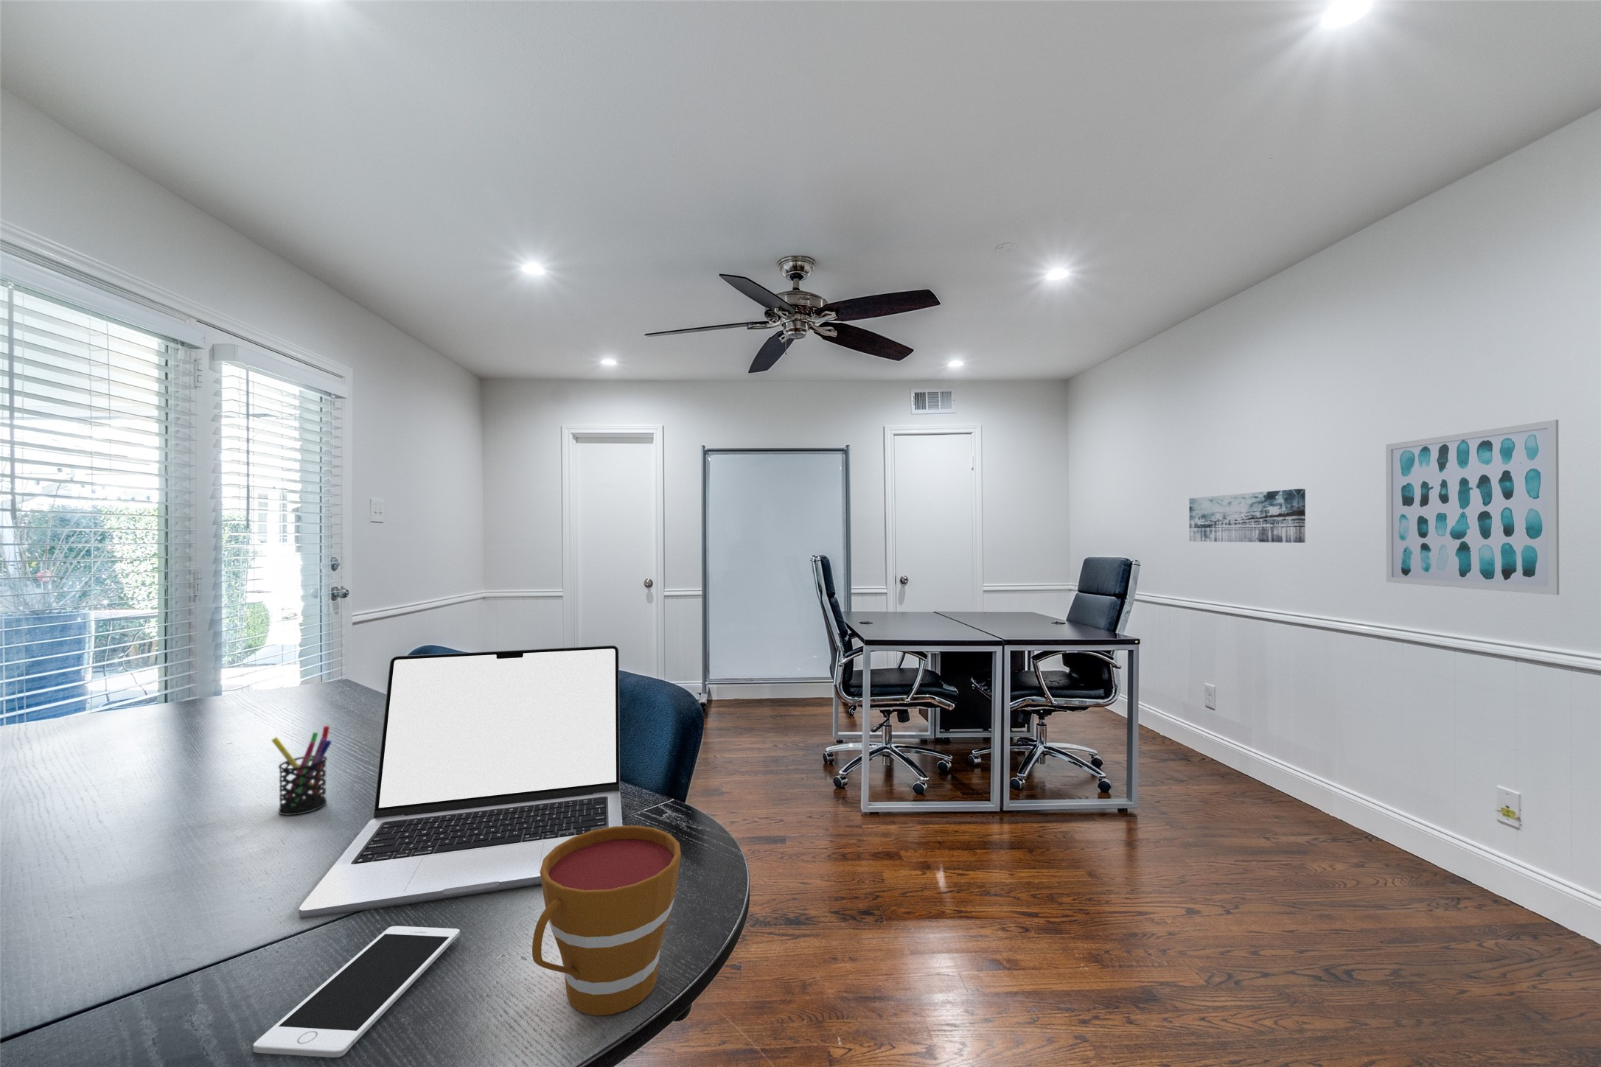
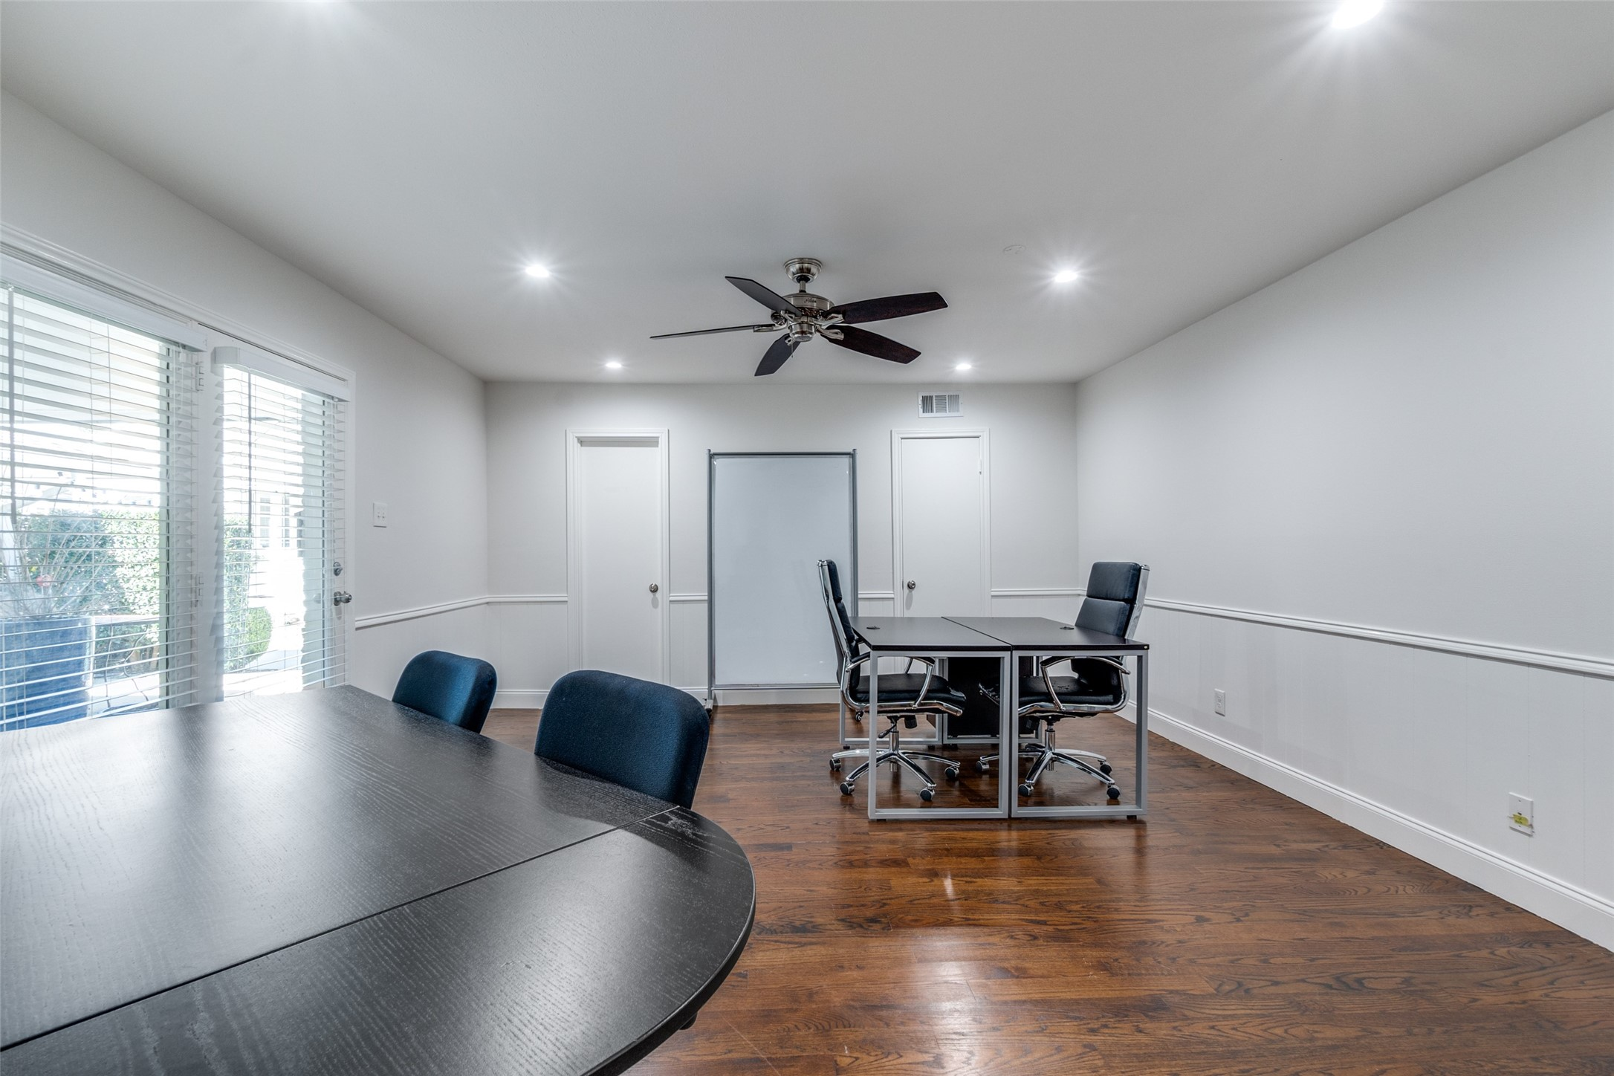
- wall art (1462, 511)
- pen holder (307, 766)
- laptop (494, 753)
- cup (604, 926)
- cell phone (369, 982)
- wall art (1240, 518)
